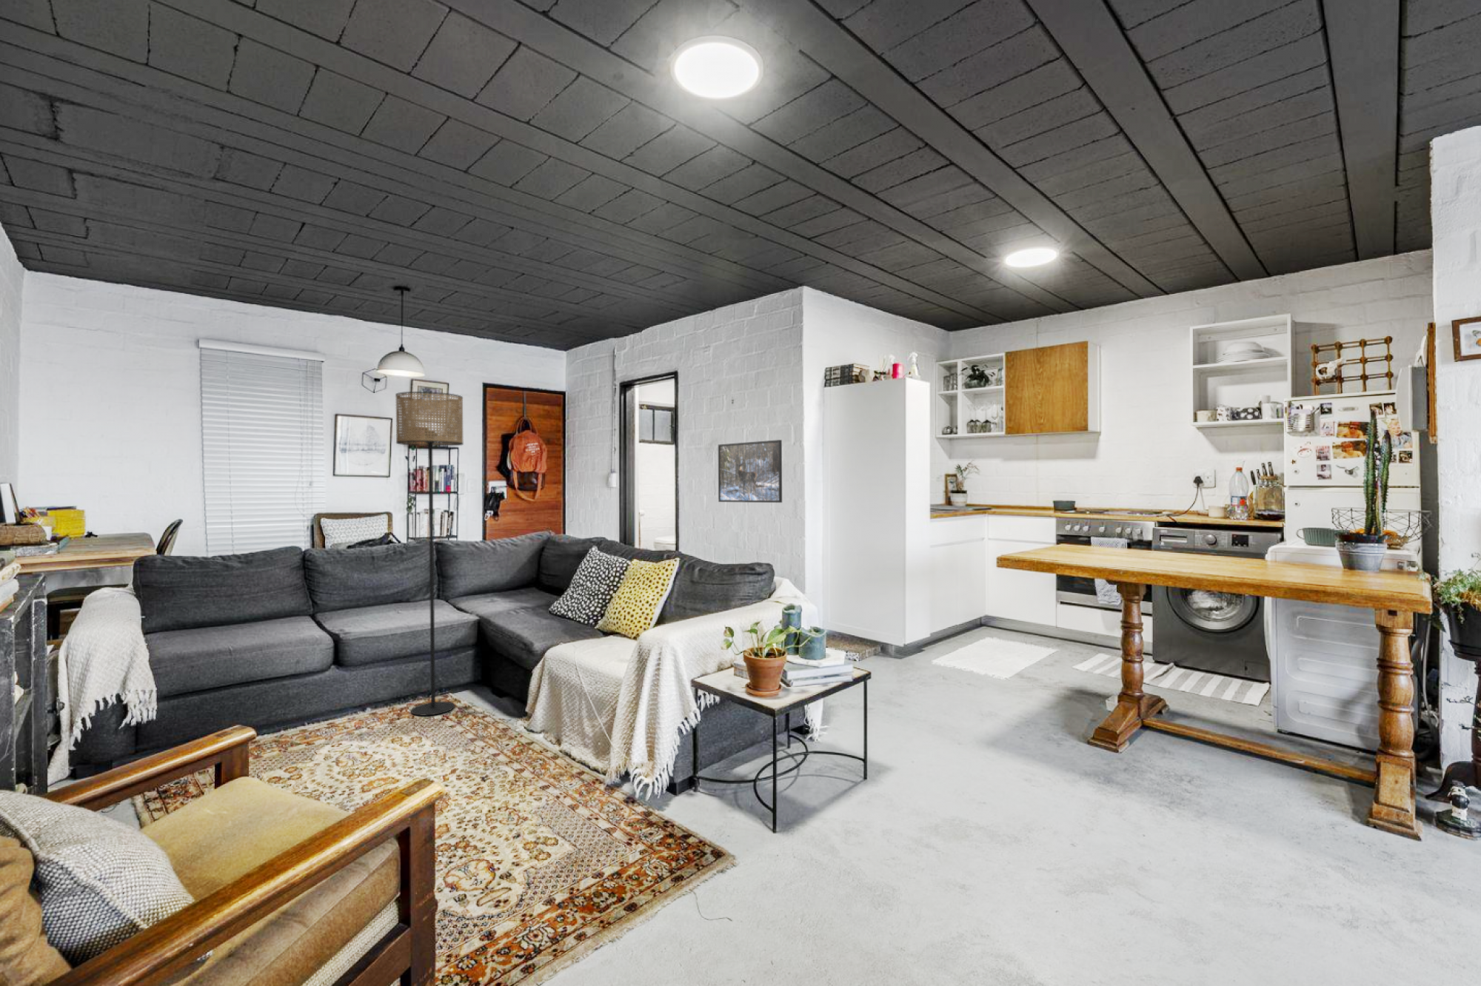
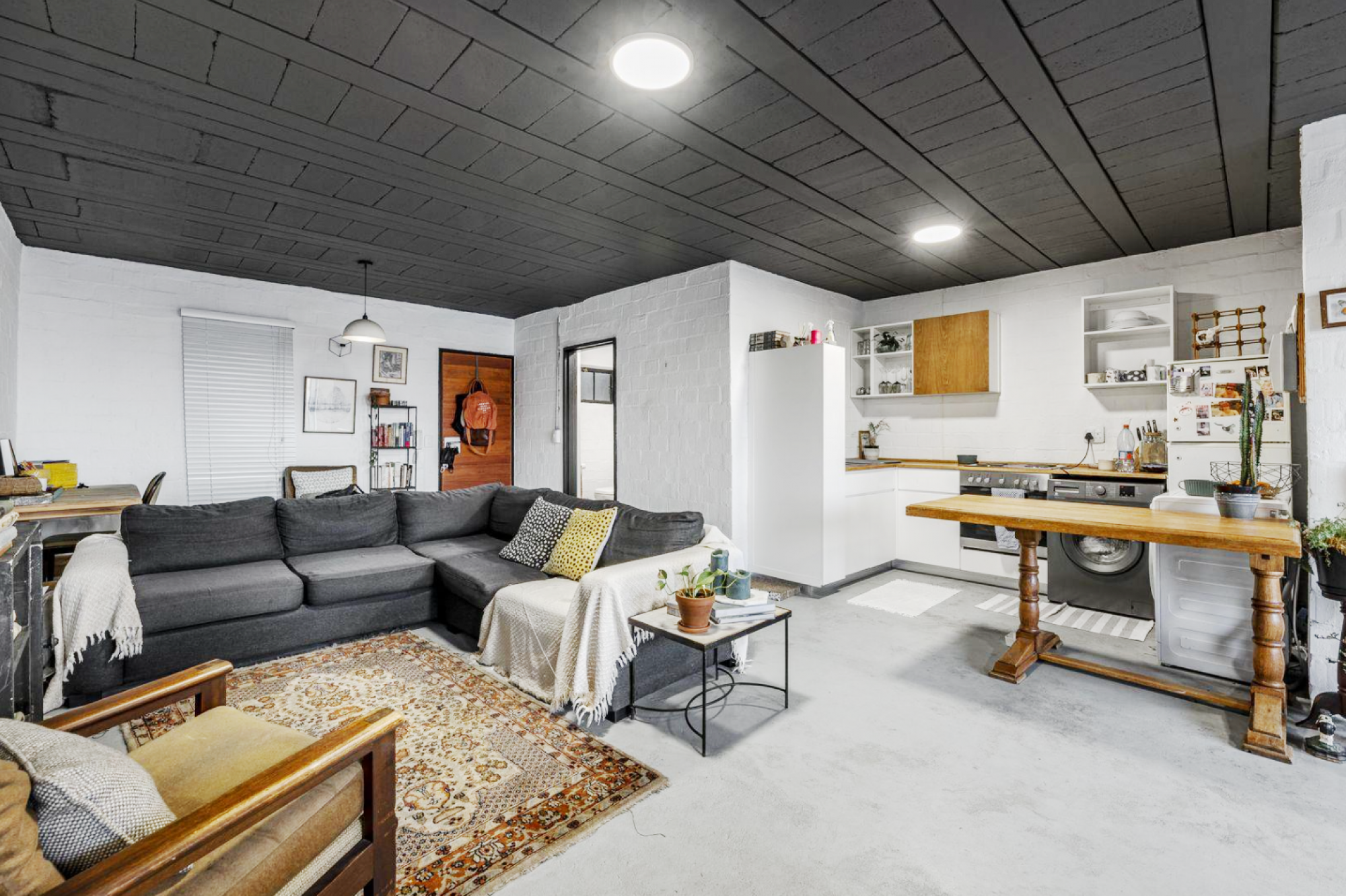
- floor lamp (431, 552)
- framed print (748, 472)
